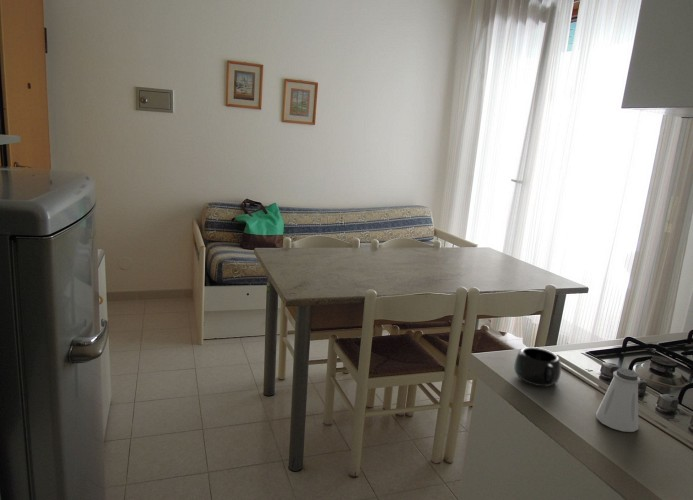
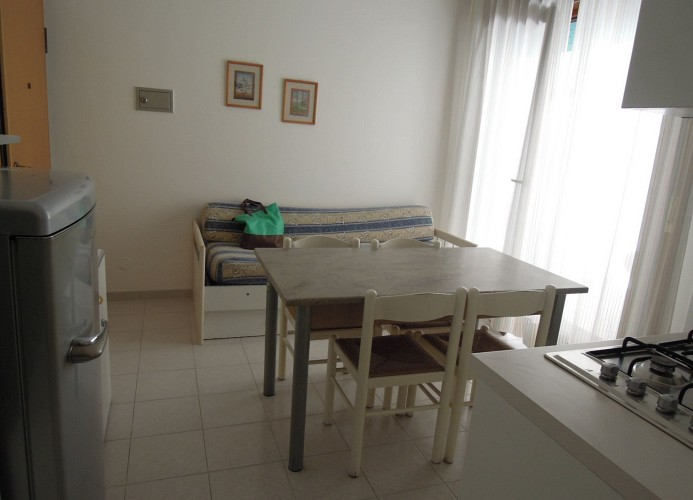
- mug (539, 369)
- saltshaker (622, 396)
